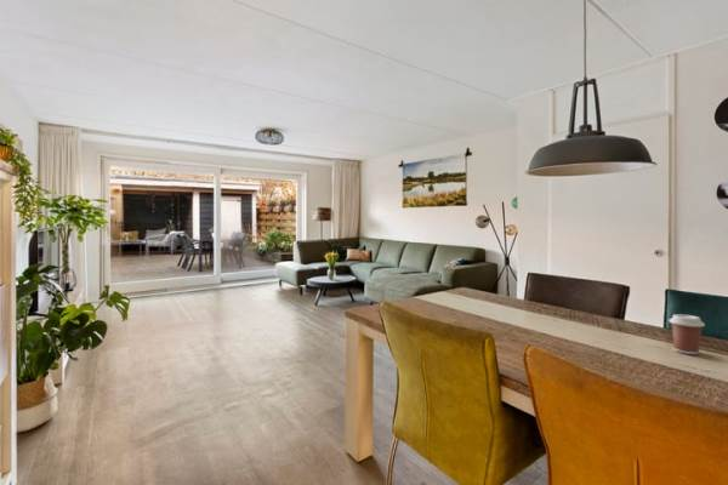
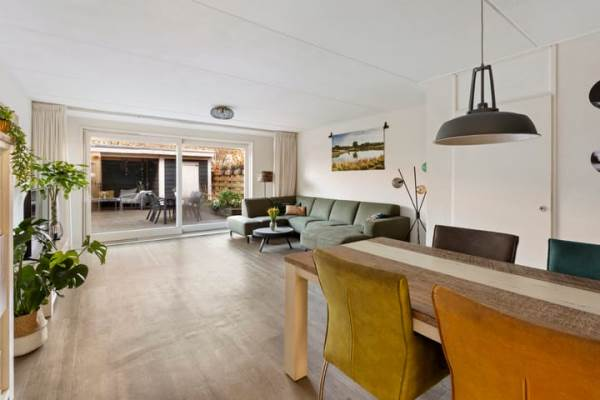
- coffee cup (686, 333)
